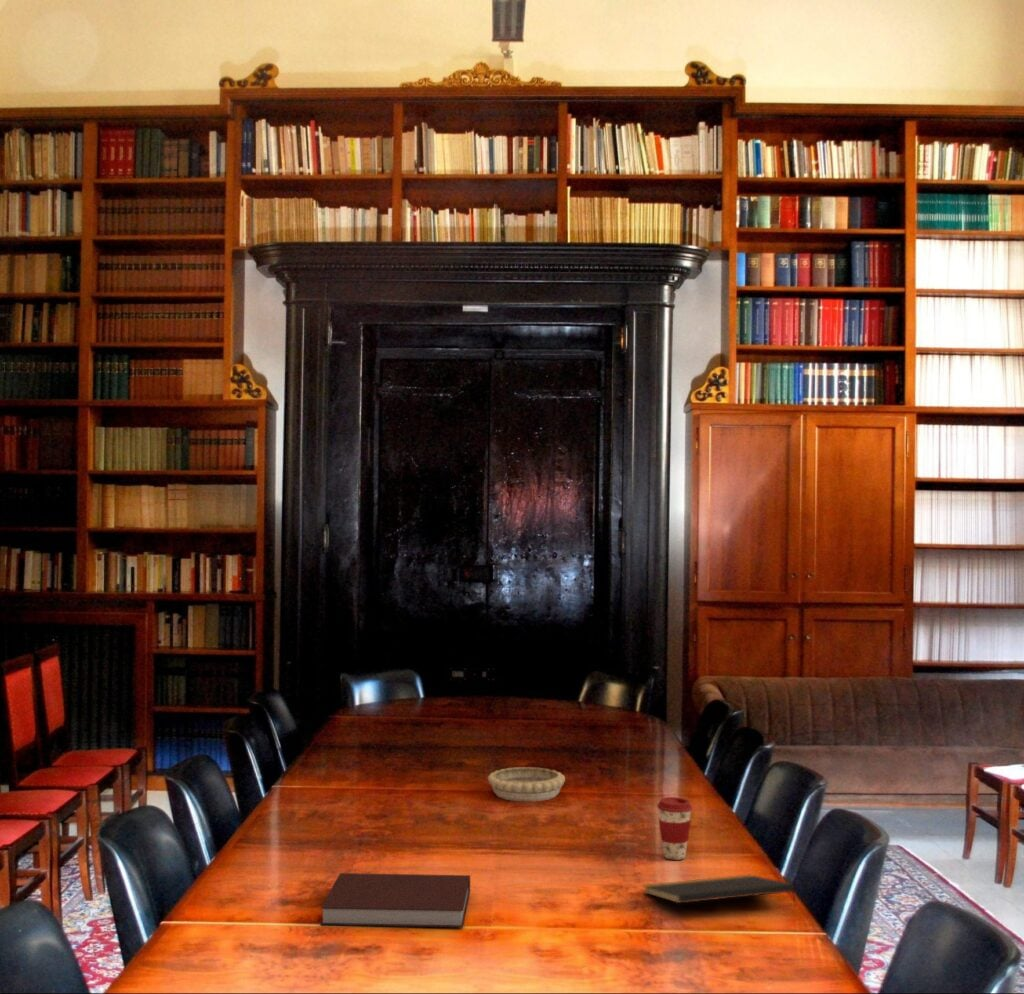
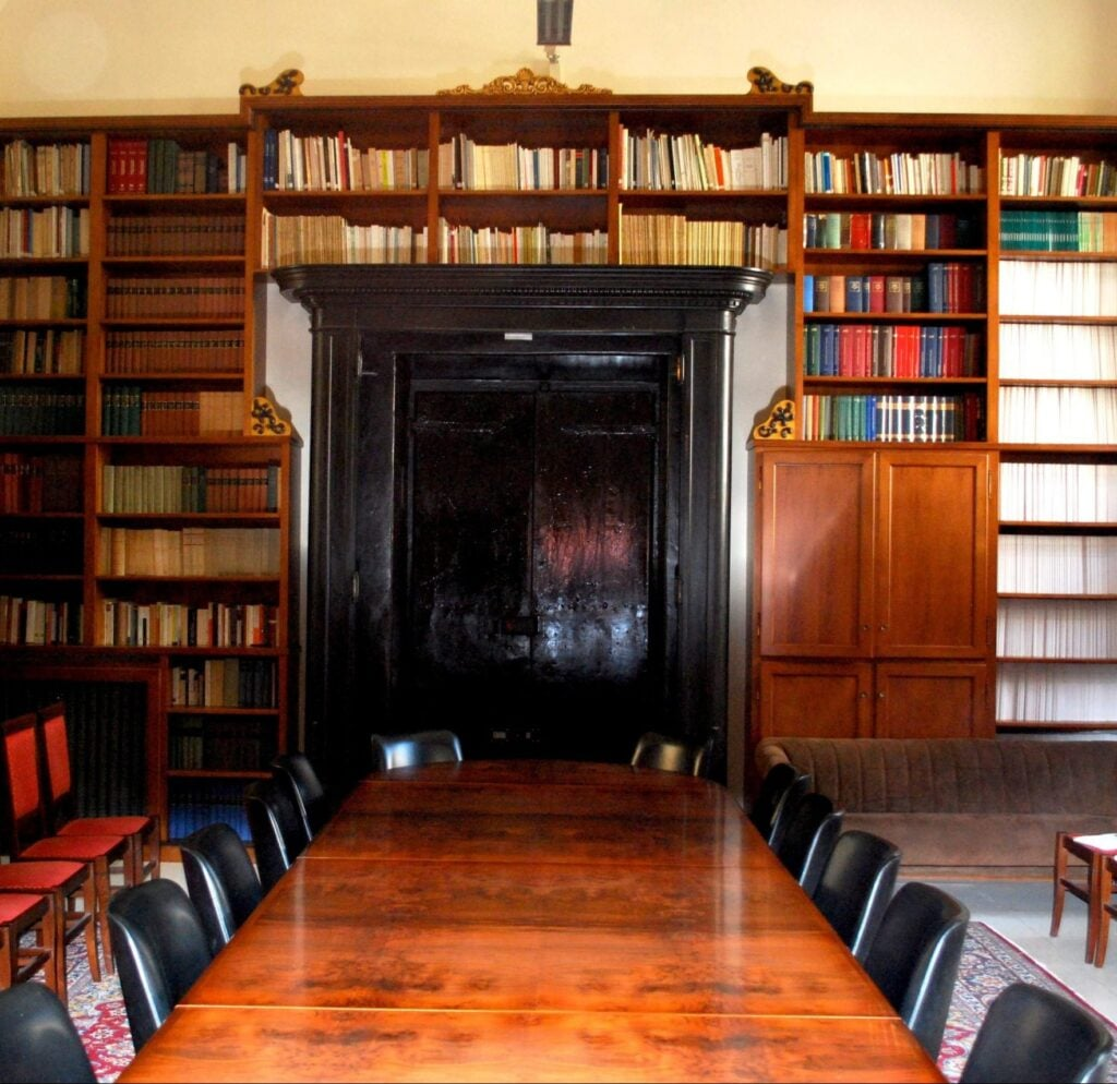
- decorative bowl (526, 784)
- coffee cup (674, 828)
- notebook (398, 899)
- notepad (716, 888)
